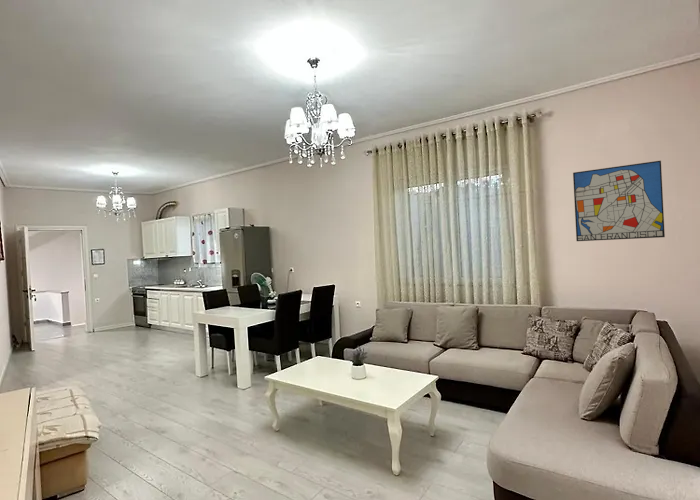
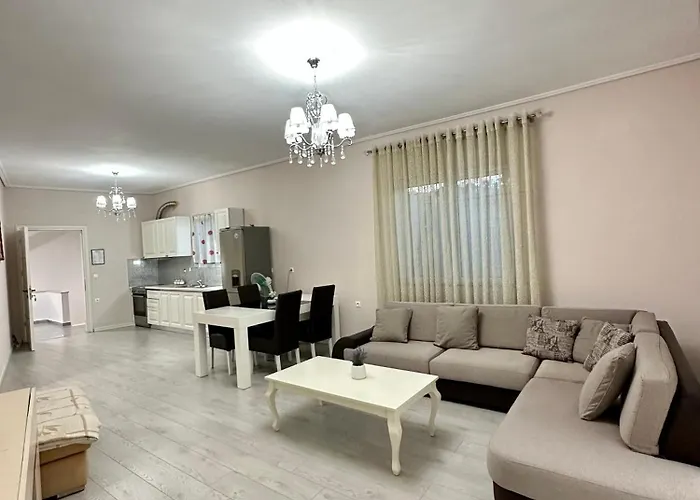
- wall art (616, 203)
